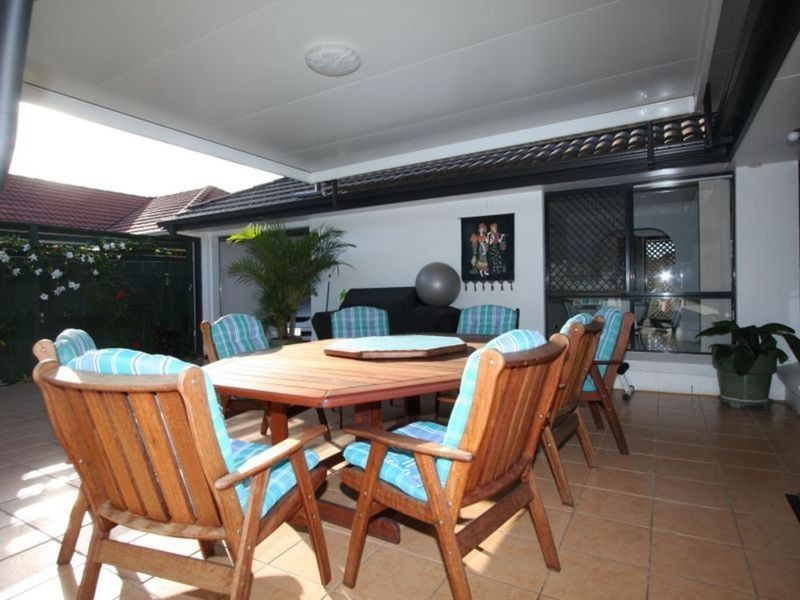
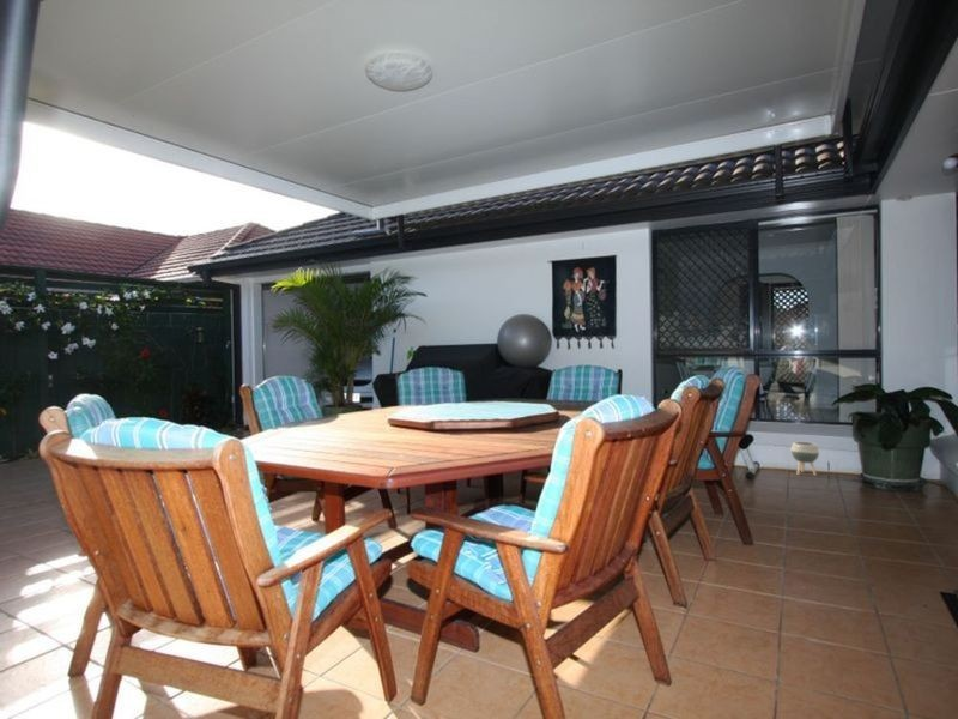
+ planter (805, 458)
